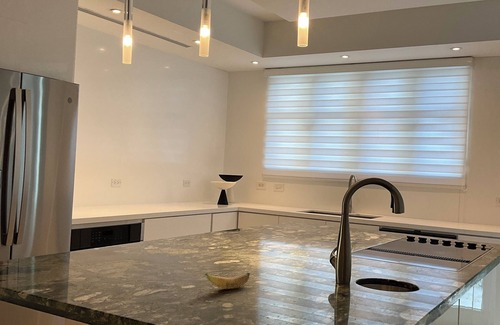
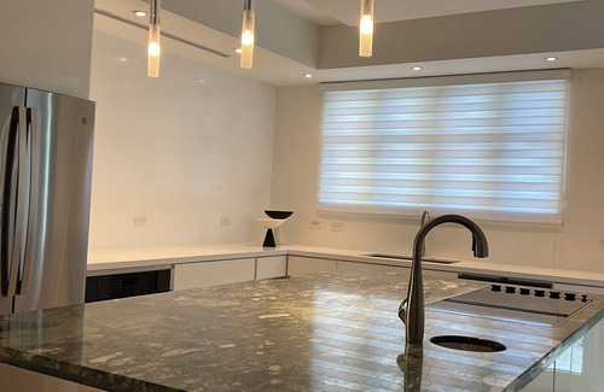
- banana (228, 278)
